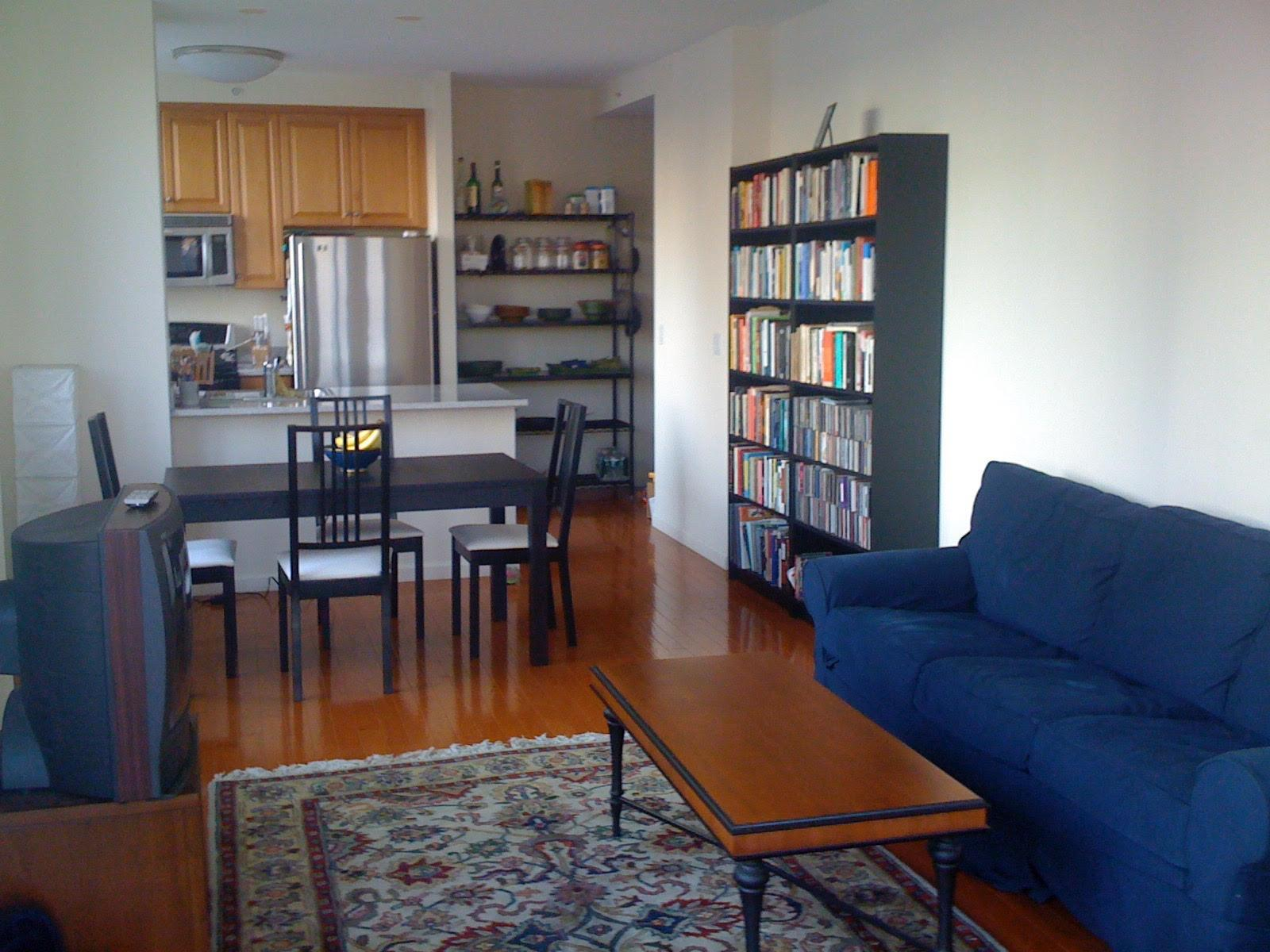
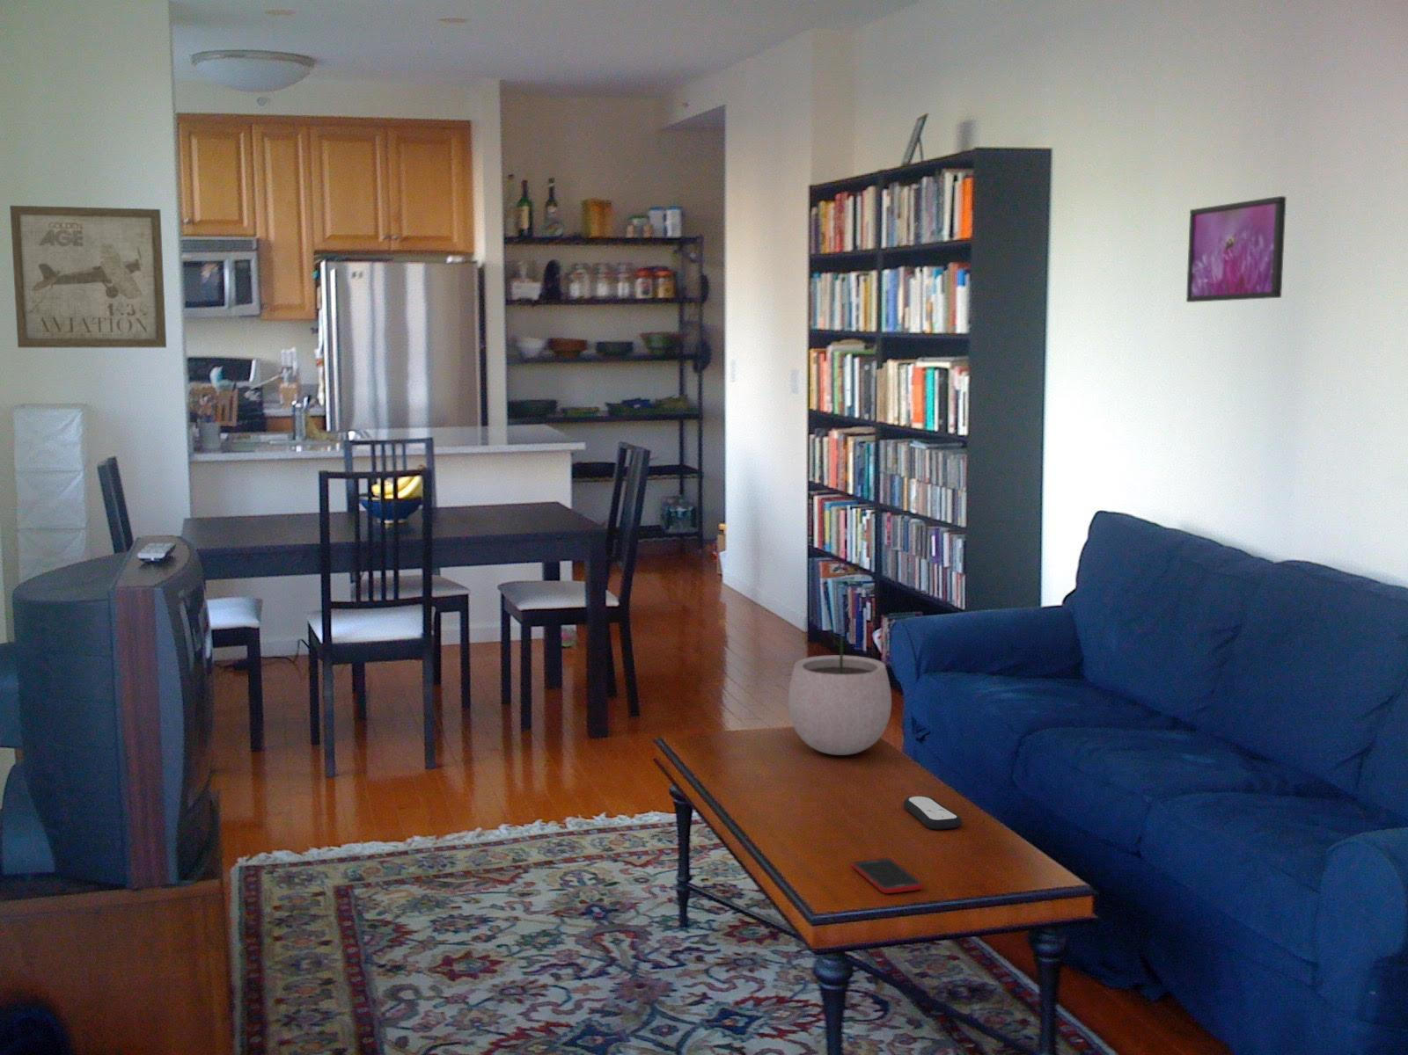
+ wall art (90, 278)
+ plant pot (839, 688)
+ remote control (930, 811)
+ cell phone (886, 874)
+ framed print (1234, 252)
